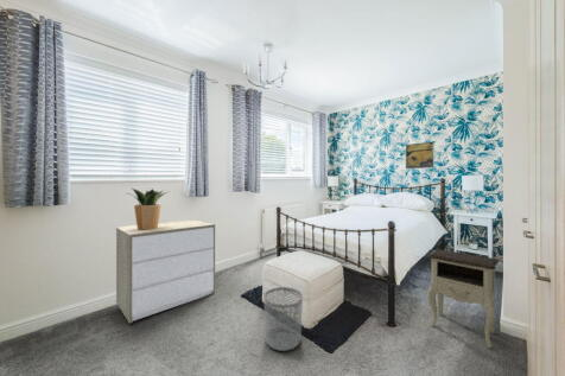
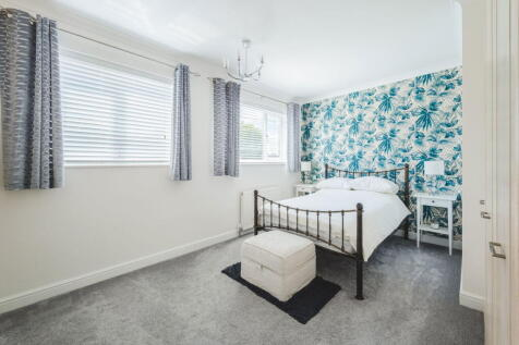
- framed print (419, 155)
- waste bin (282, 317)
- dresser (167, 261)
- nightstand (462, 293)
- potted plant (148, 208)
